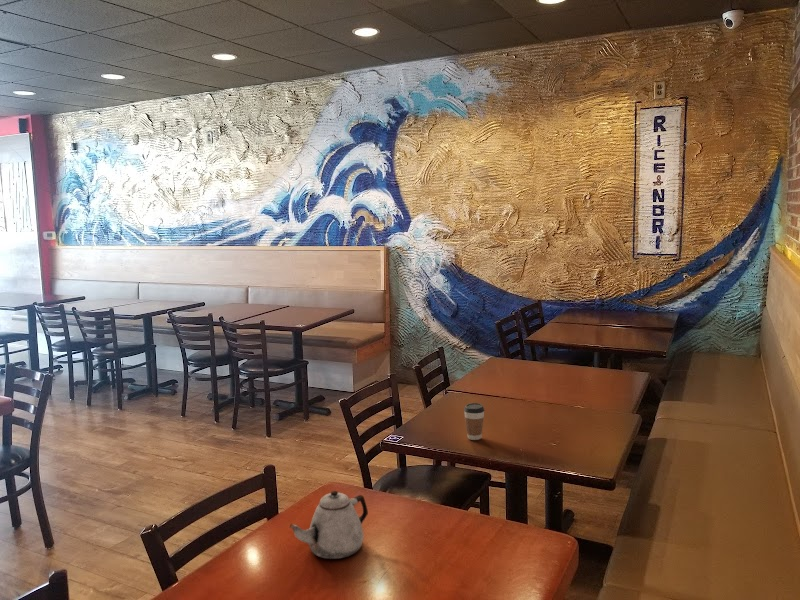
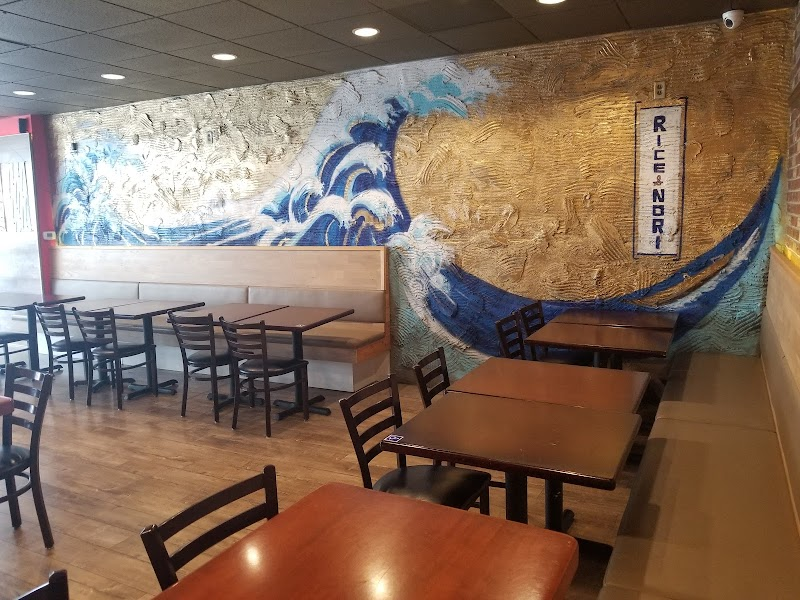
- coffee cup (474, 421)
- teapot (330, 521)
